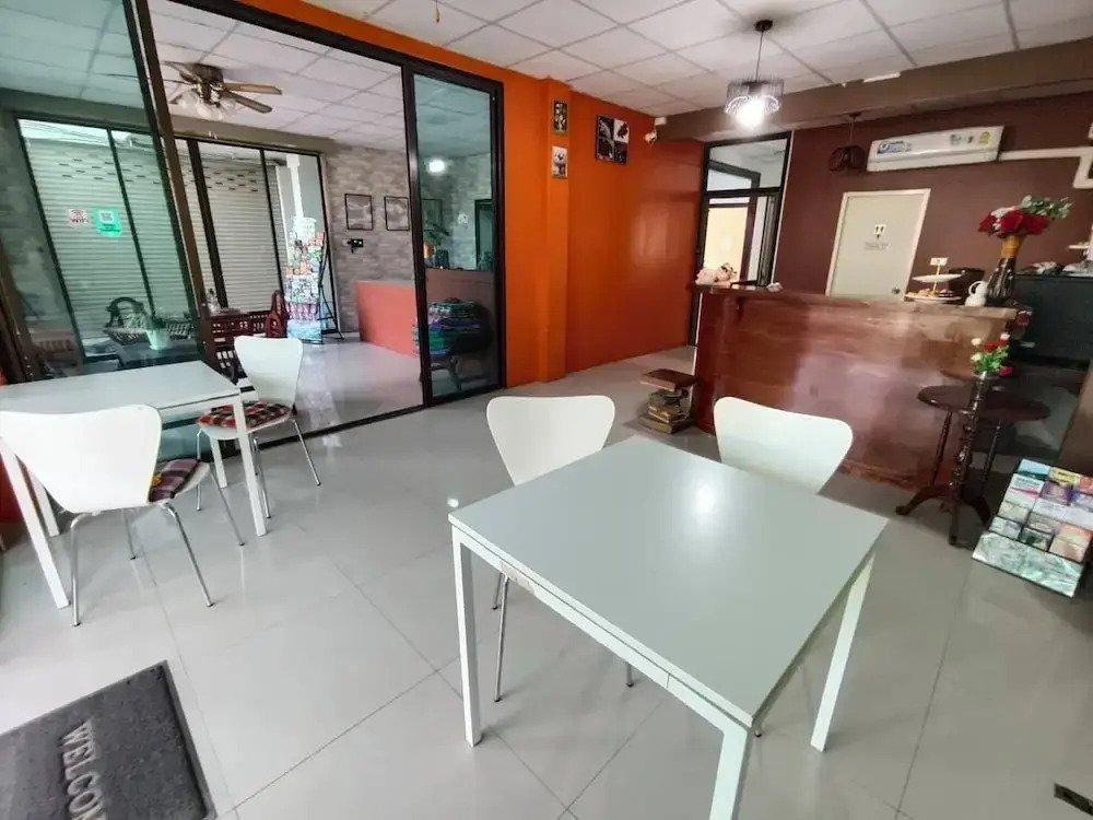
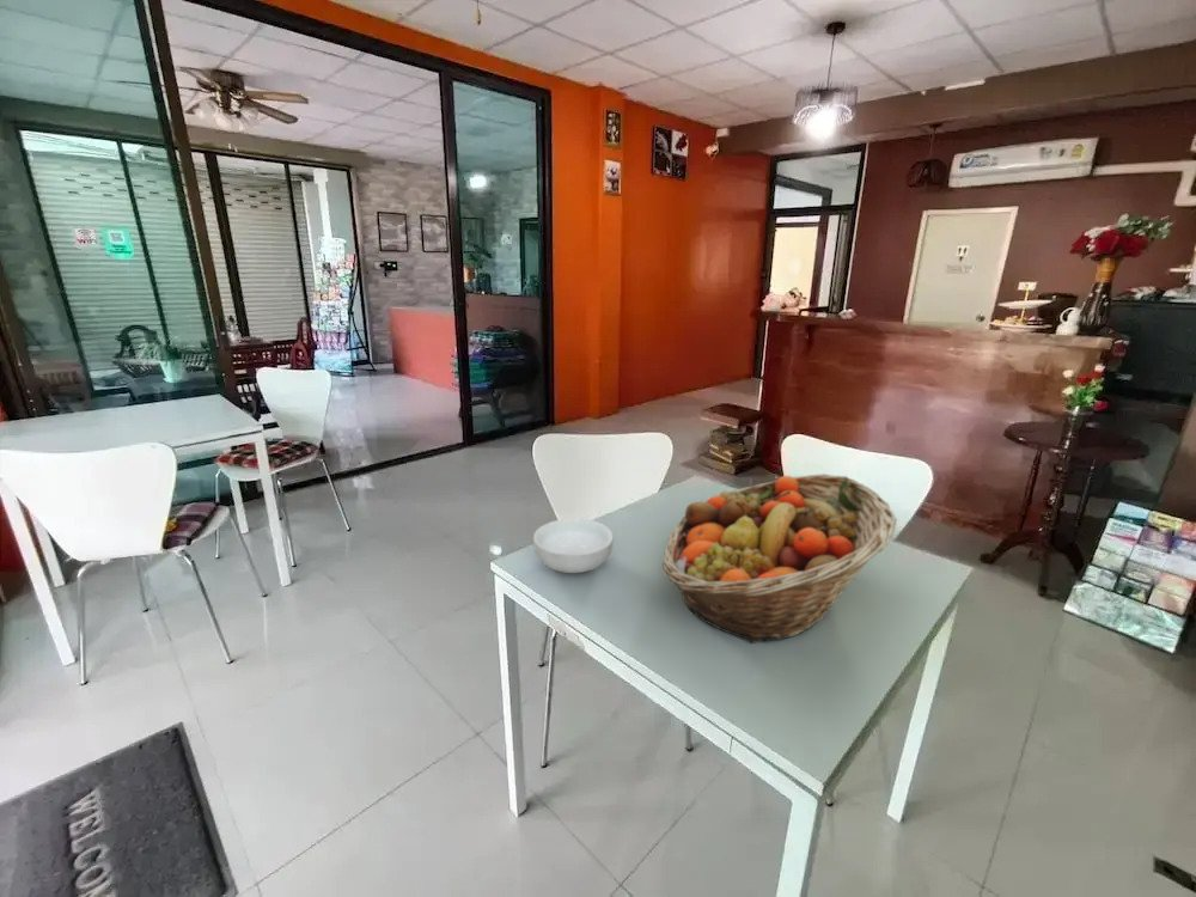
+ fruit basket (769, 542)
+ cereal bowl (573, 549)
